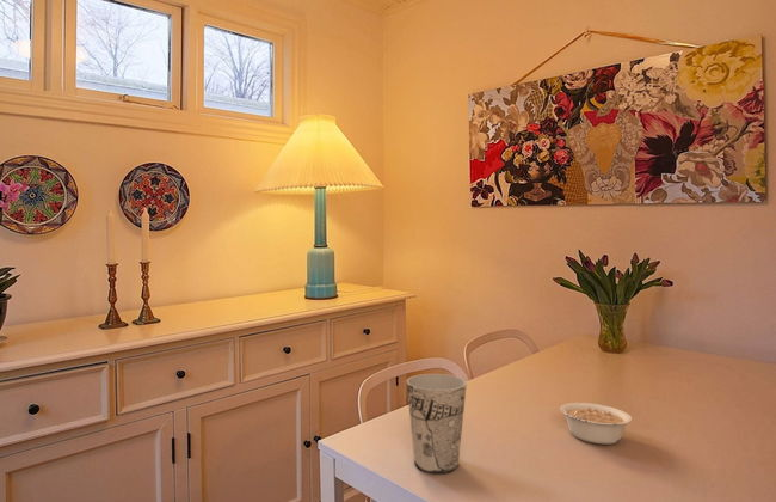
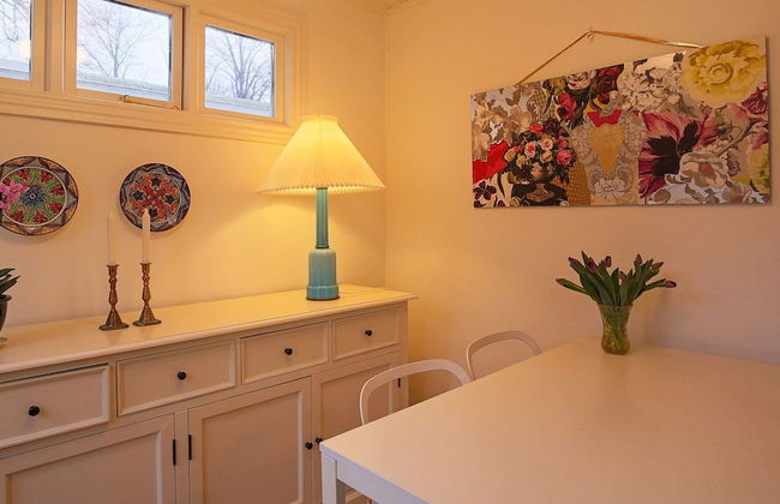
- legume (597, 422)
- cup (436, 422)
